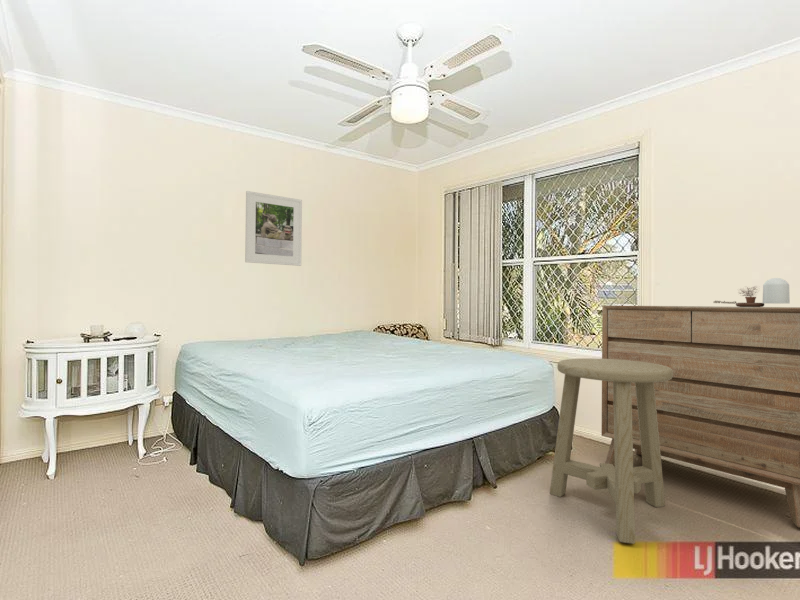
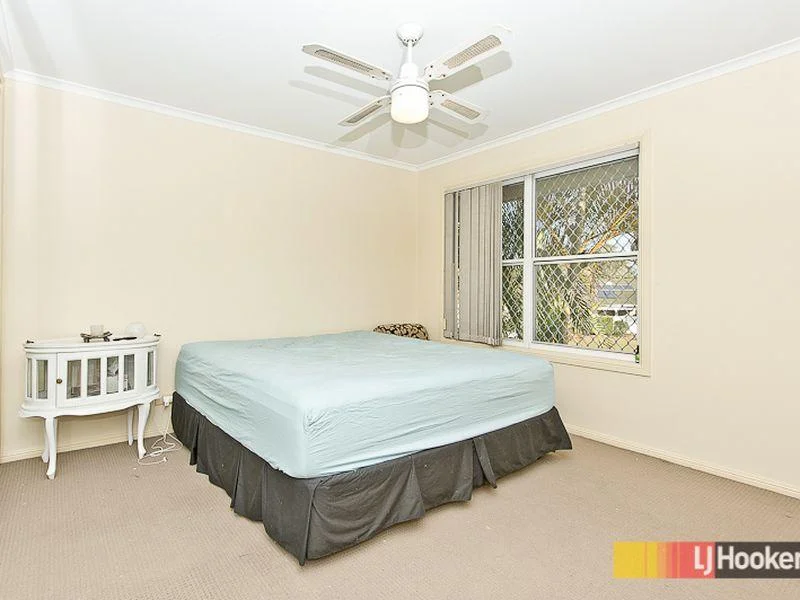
- dresser (705, 394)
- potted plant (748, 292)
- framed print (274, 229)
- stool (615, 437)
